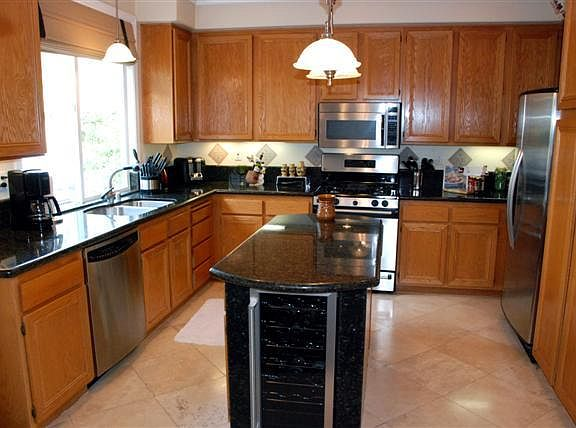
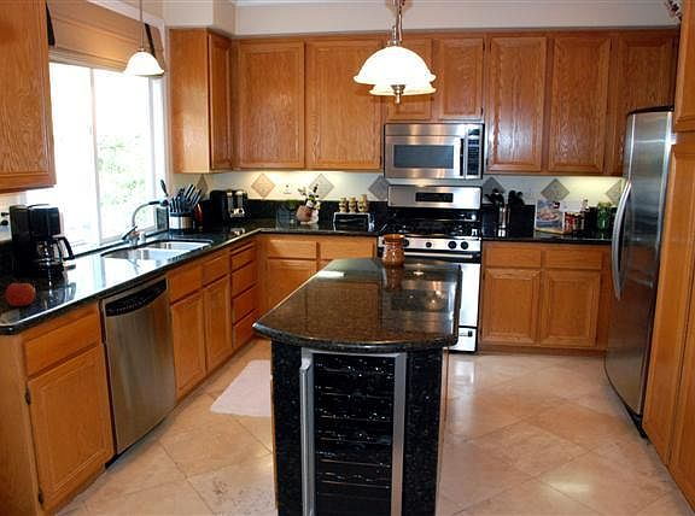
+ apple (19, 293)
